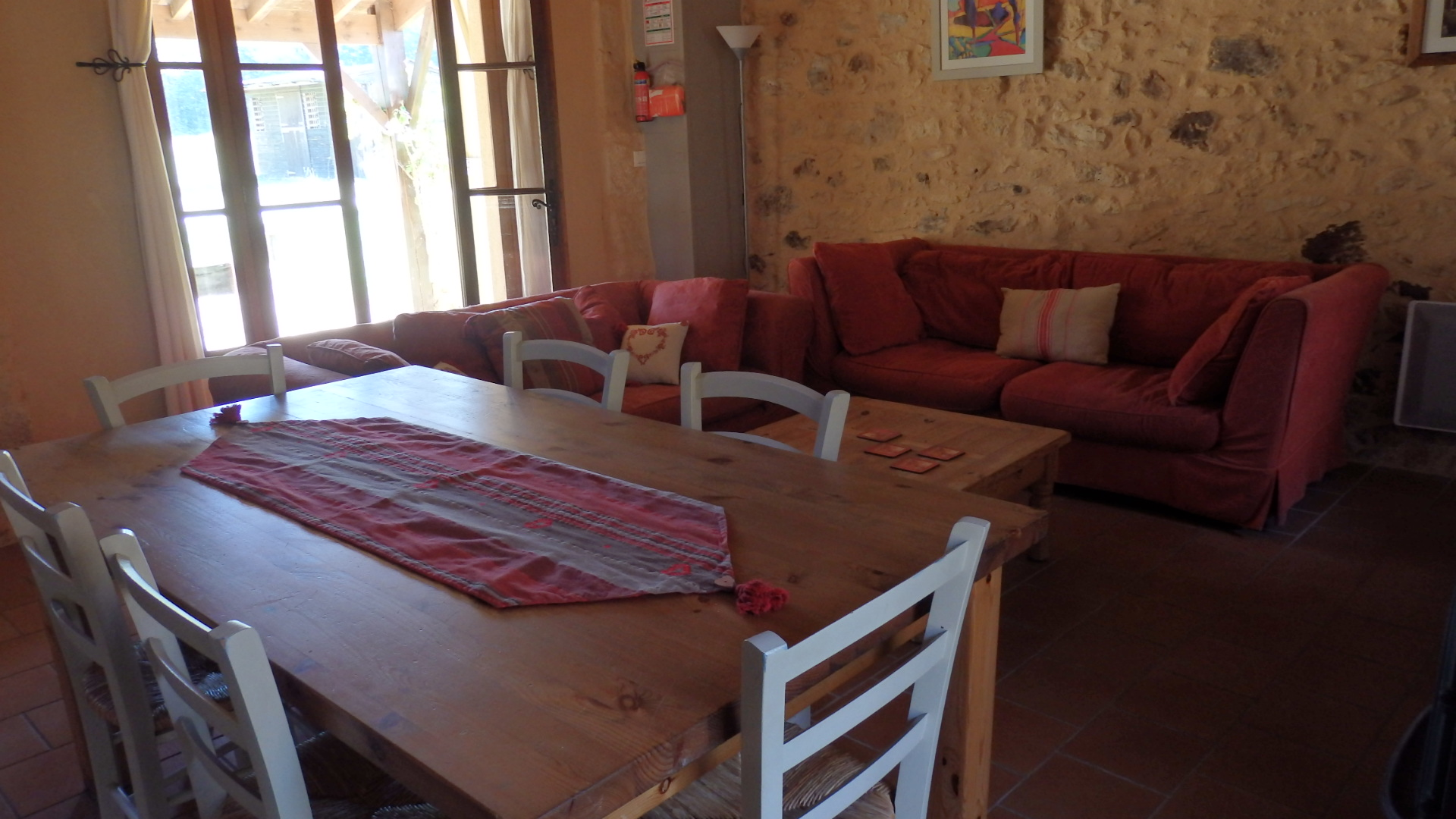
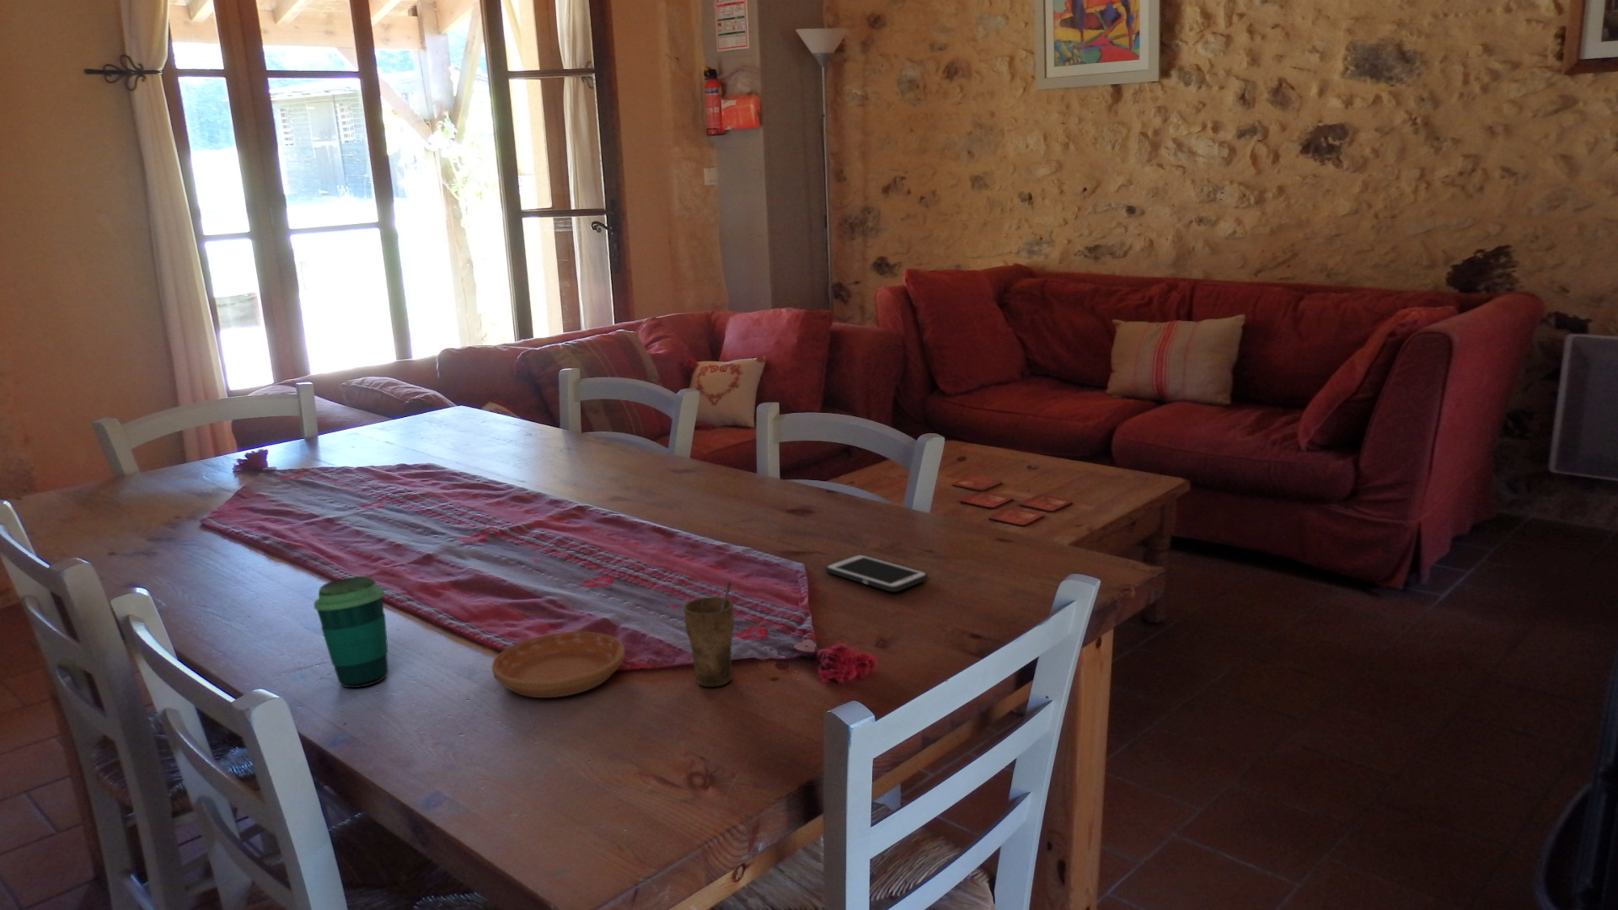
+ cell phone (876, 572)
+ cup (710, 633)
+ saucer (560, 666)
+ cup (353, 631)
